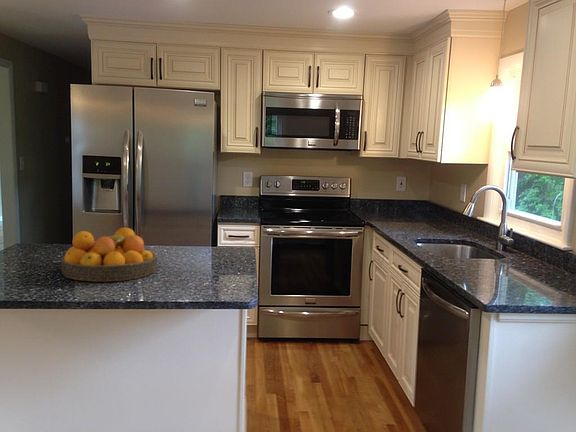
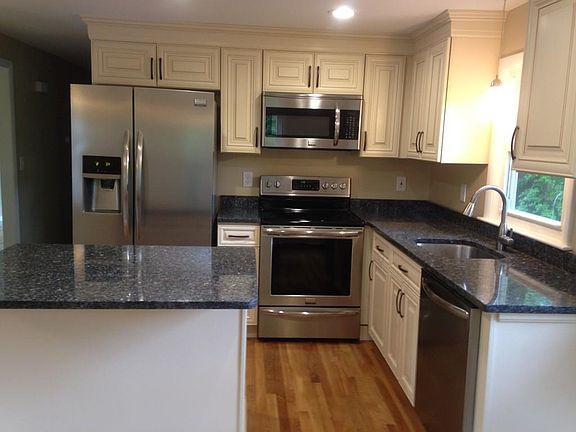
- fruit bowl (110, 250)
